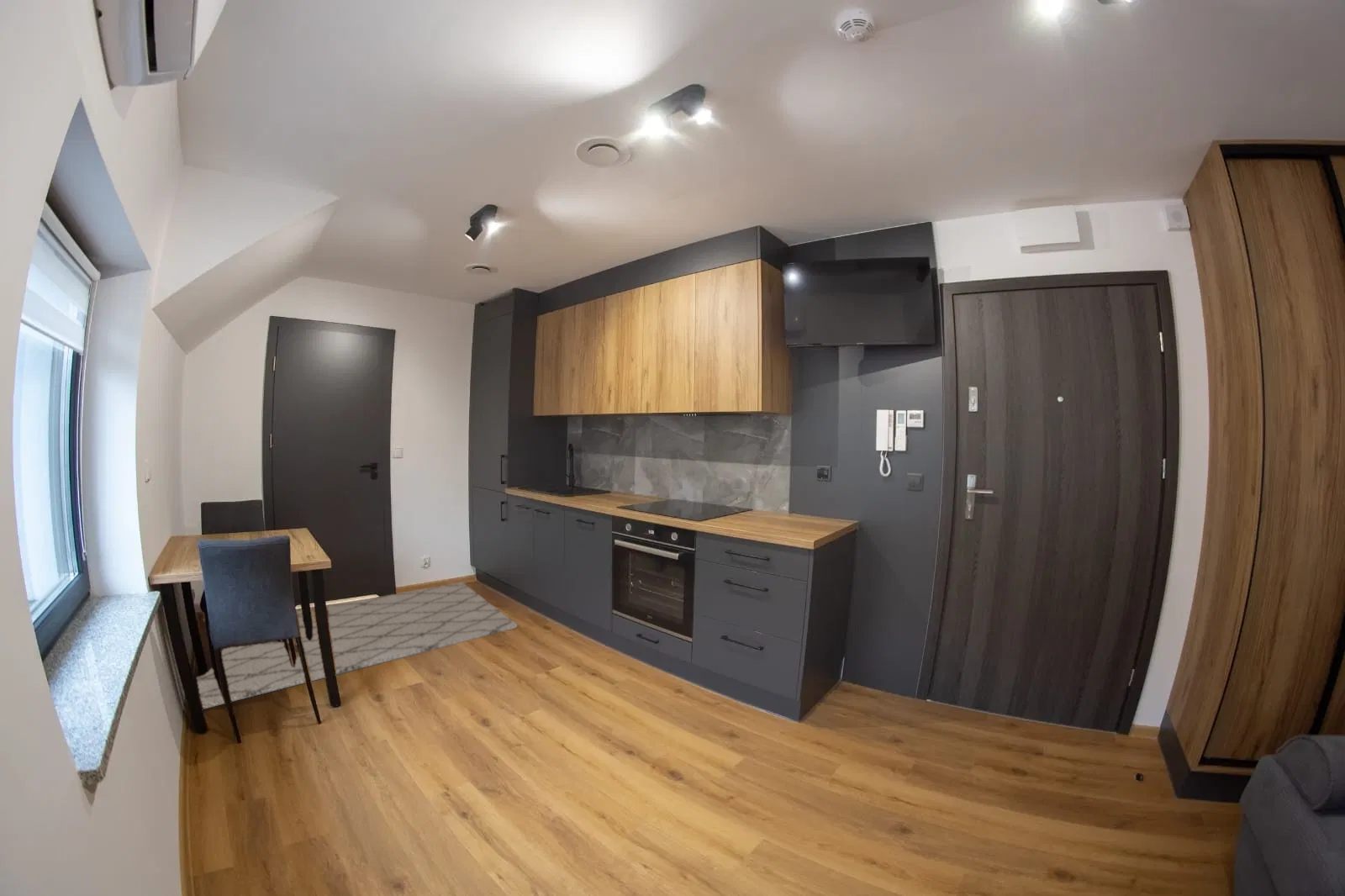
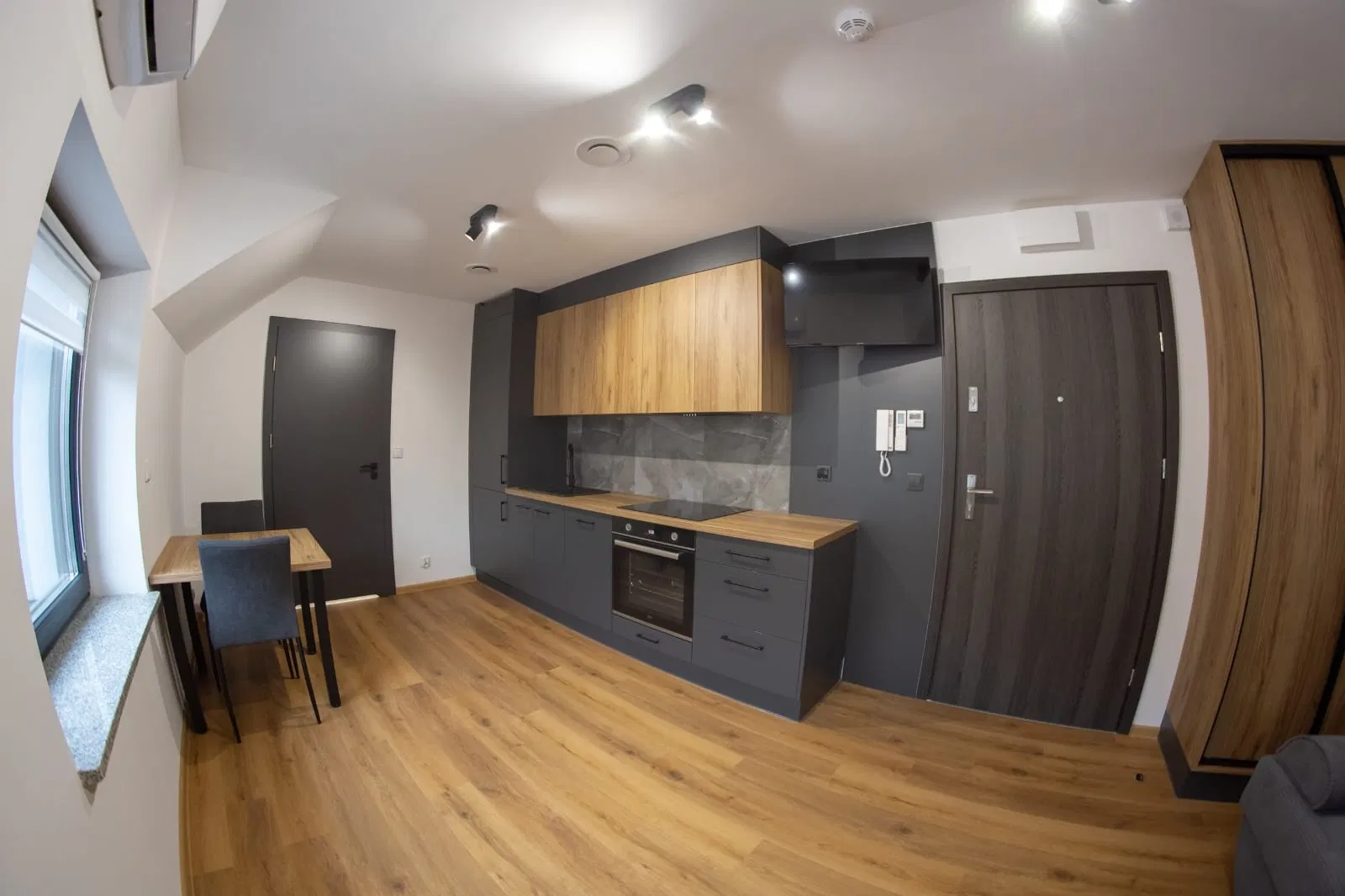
- rug (356, 630)
